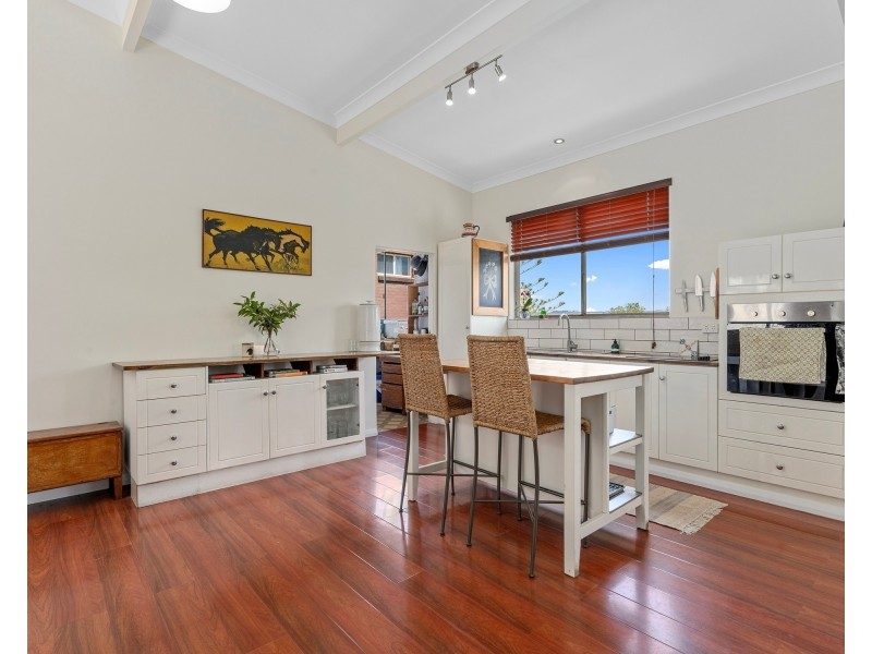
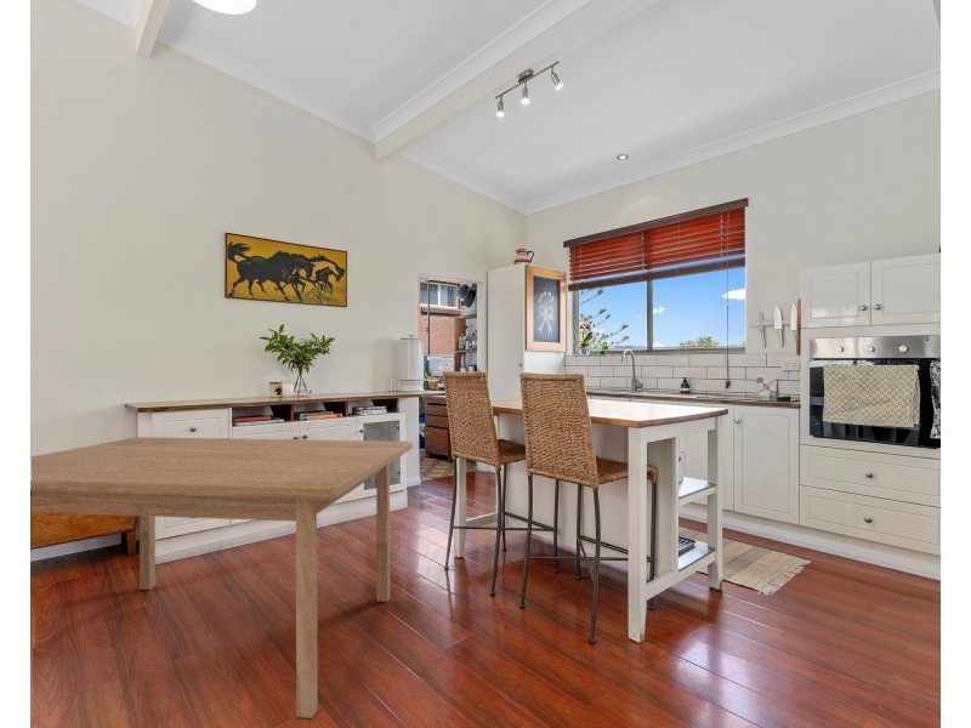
+ table (210, 517)
